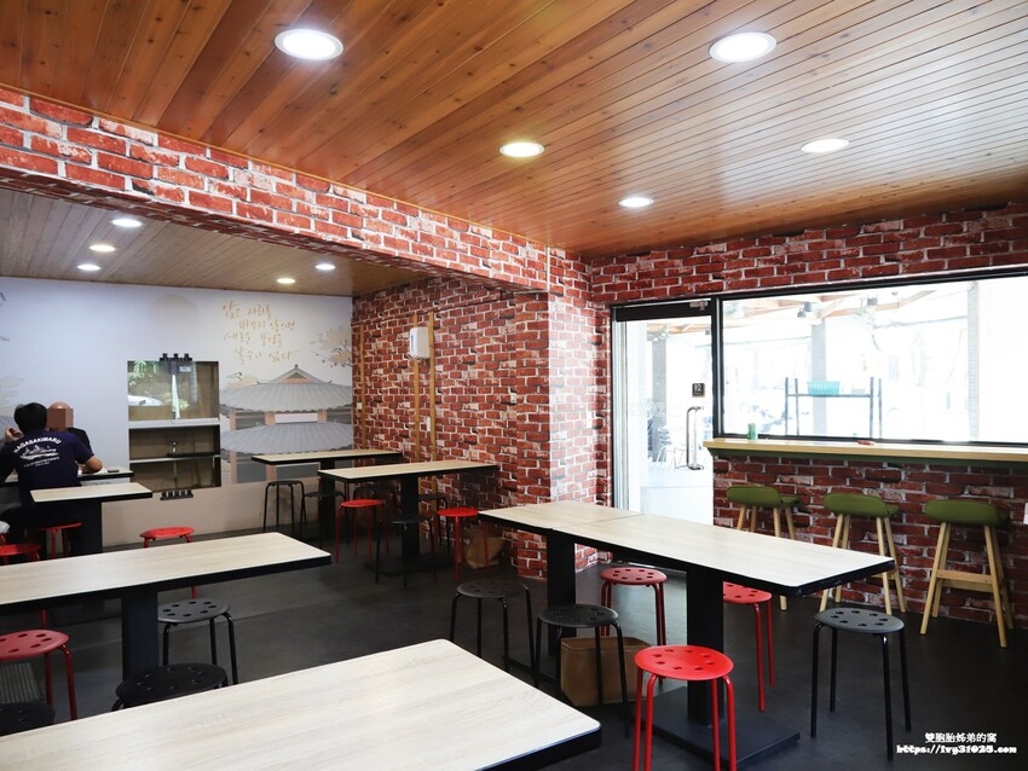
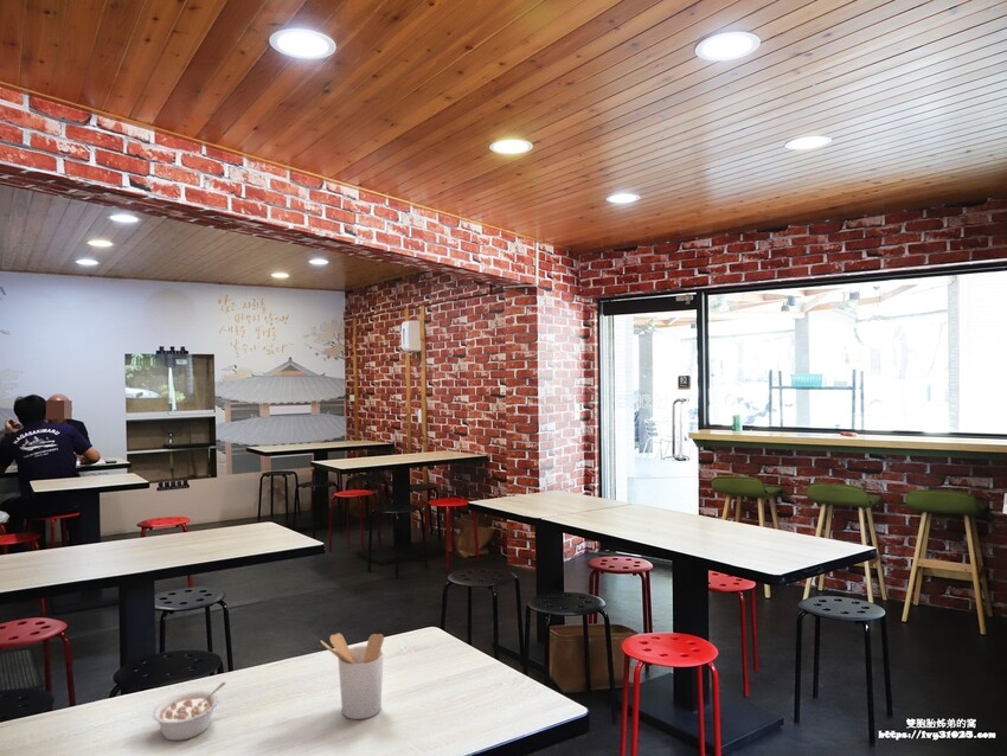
+ legume (187, 713)
+ utensil holder (351, 672)
